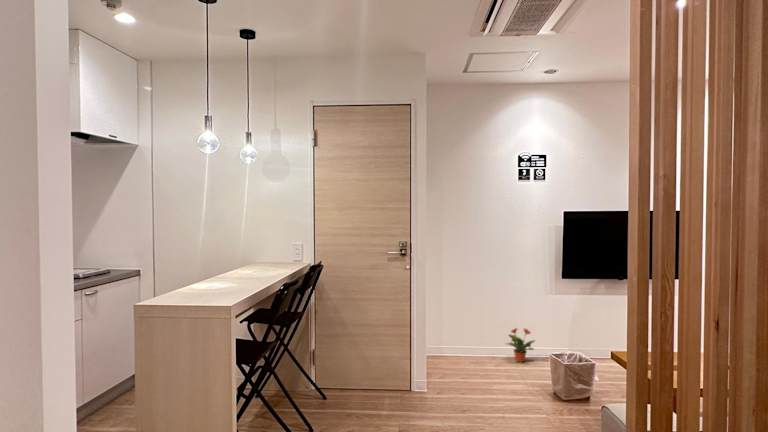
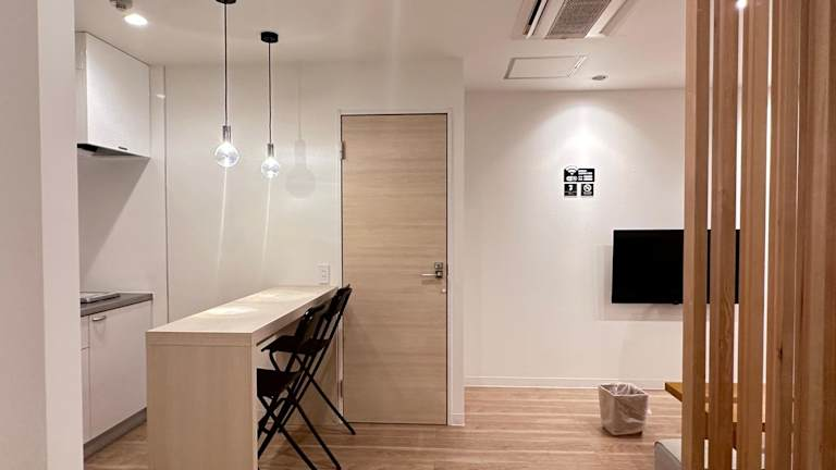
- potted plant (520, 344)
